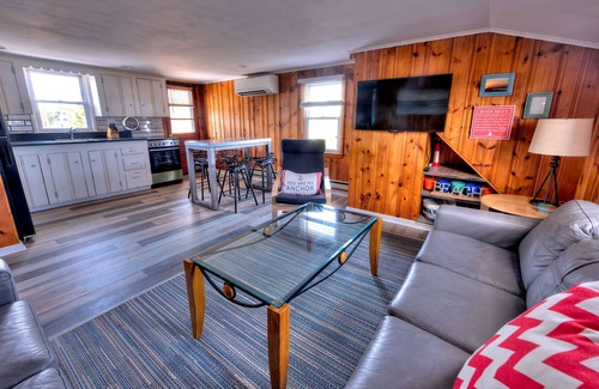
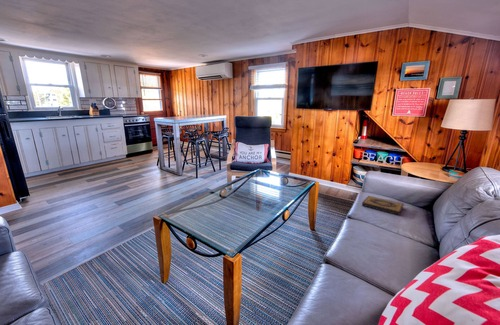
+ hardback book (382, 204)
